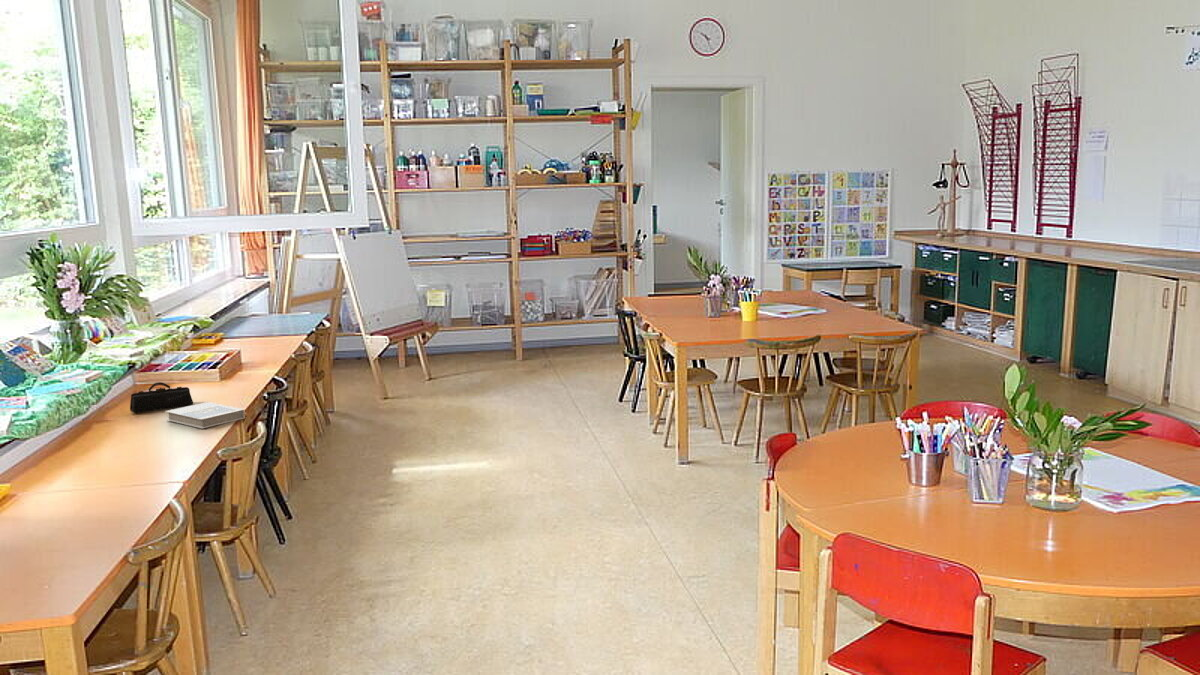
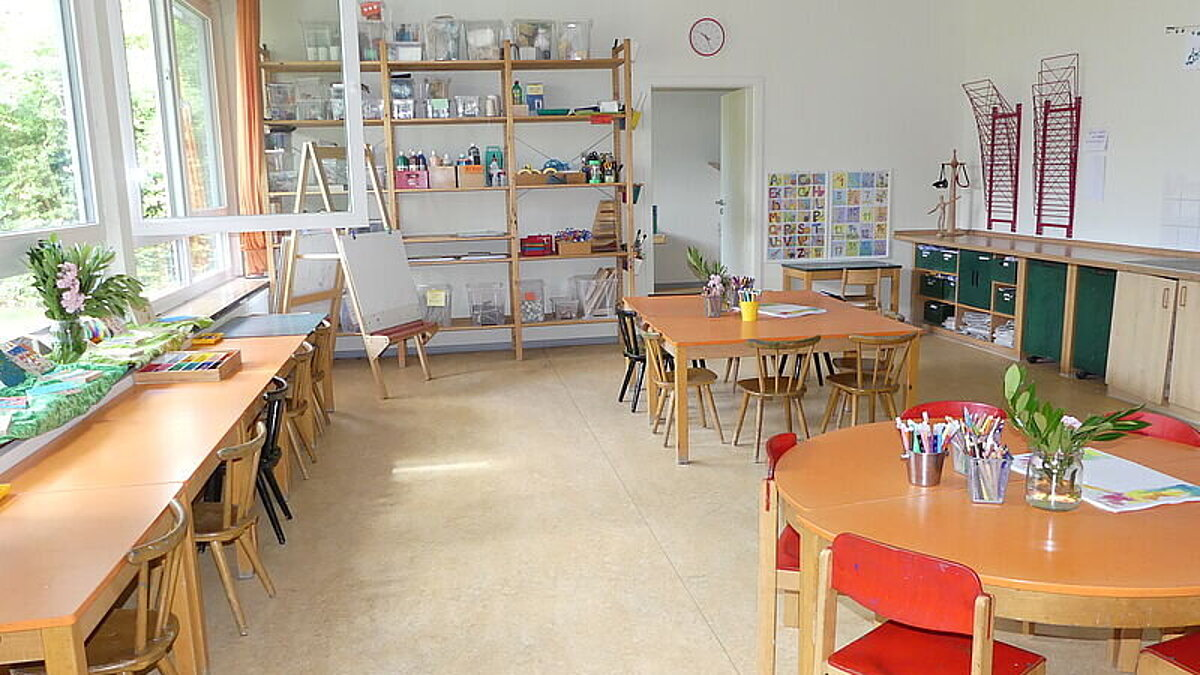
- pencil case (161, 395)
- hardback book (205, 414)
